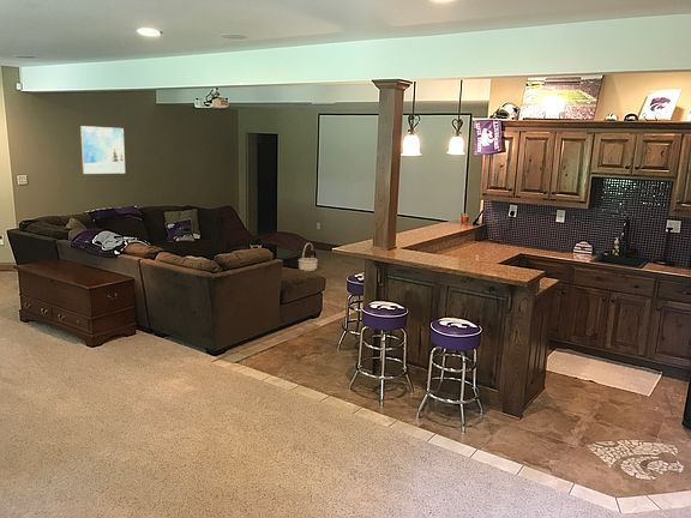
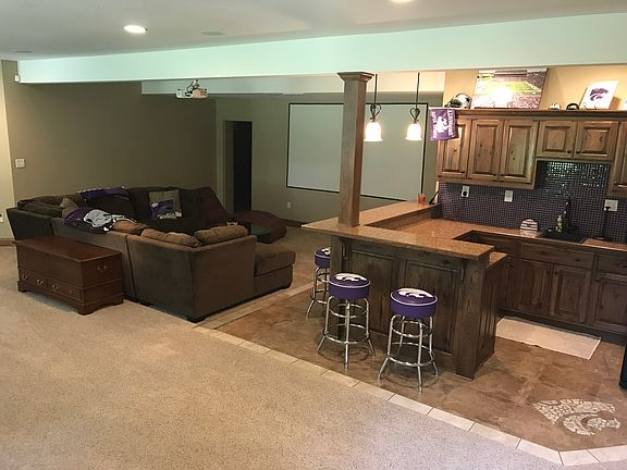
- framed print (103, 150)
- basket (307, 258)
